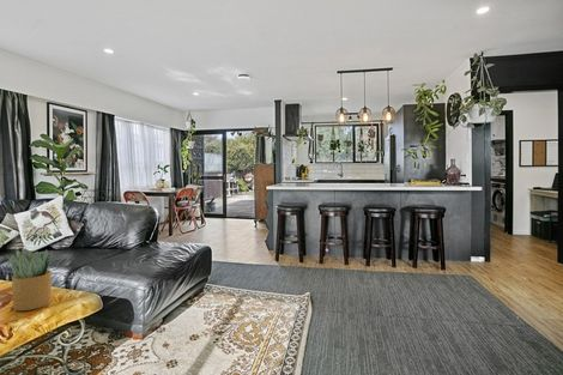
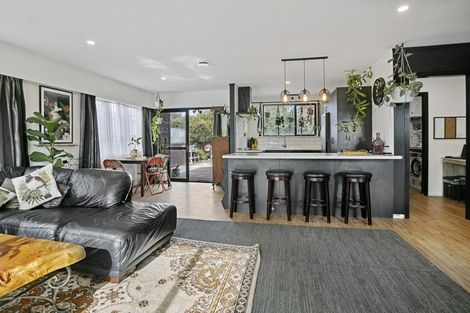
- potted plant (31, 277)
